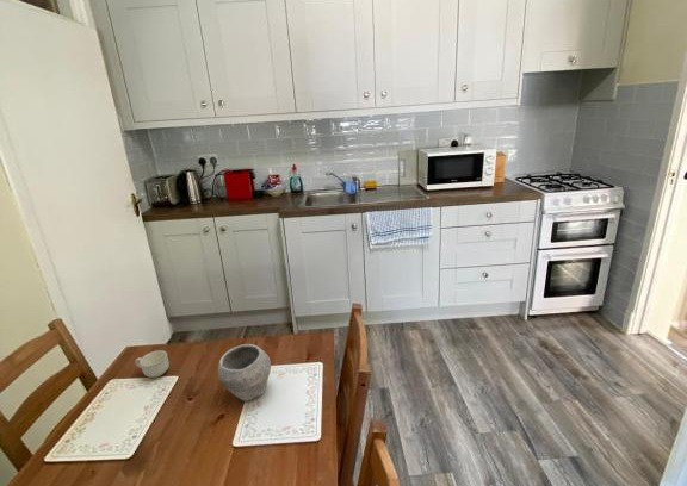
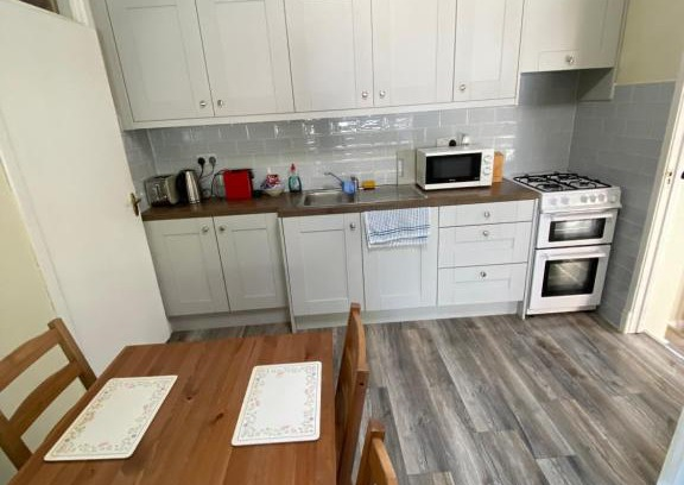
- cup (151, 364)
- bowl (245, 373)
